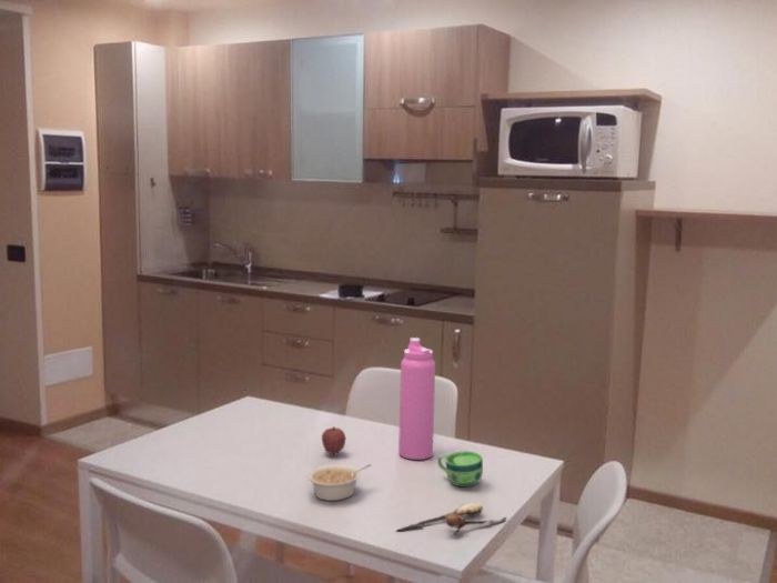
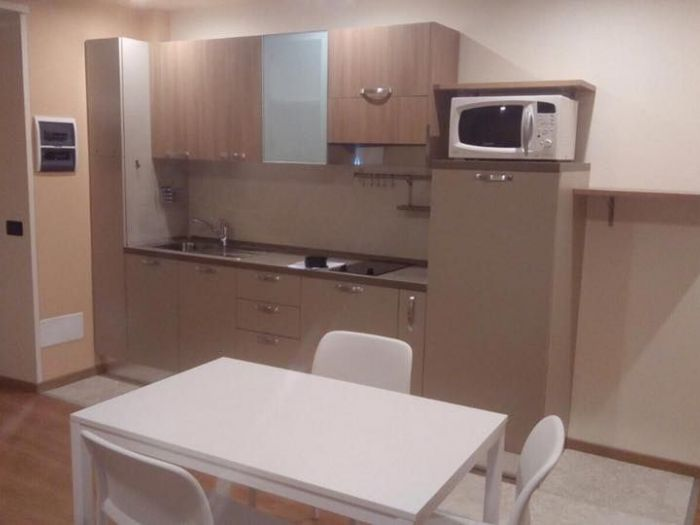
- fruit (333, 440)
- cup (457, 469)
- legume (335, 481)
- spoon (452, 515)
- water bottle (416, 398)
